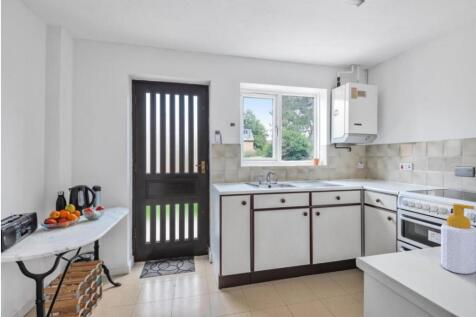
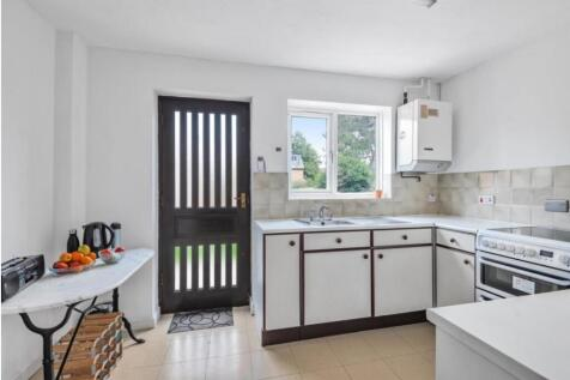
- soap bottle (458, 235)
